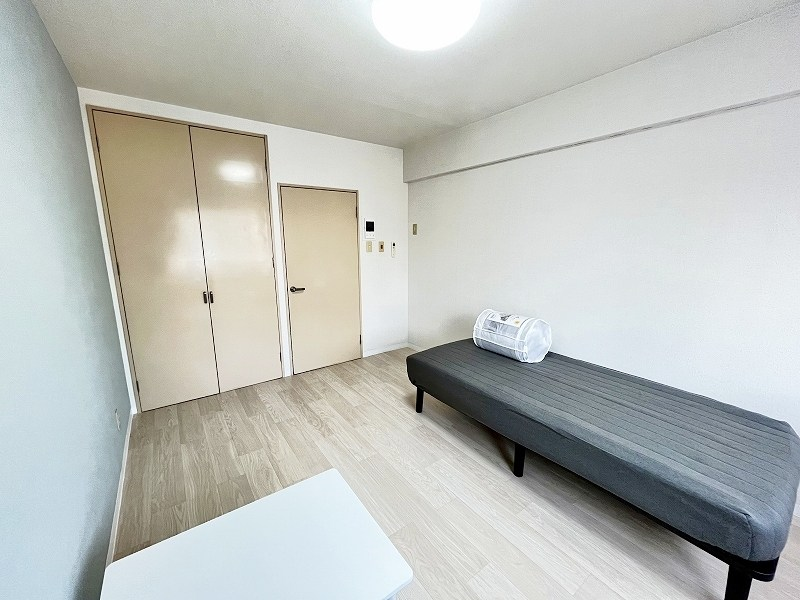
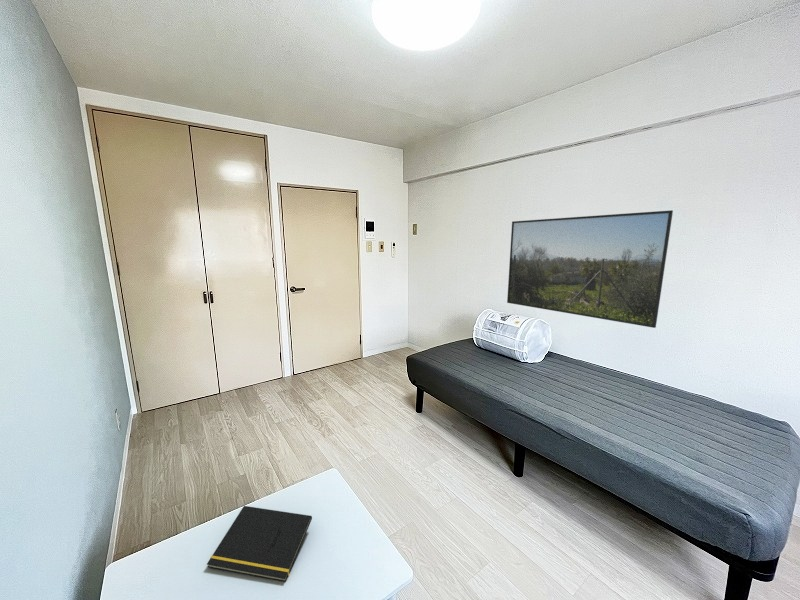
+ notepad (262, 540)
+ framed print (572, 266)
